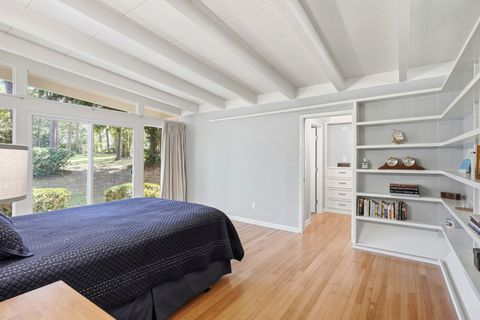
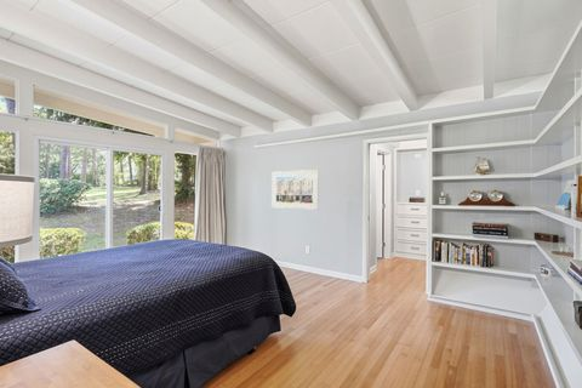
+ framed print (293, 189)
